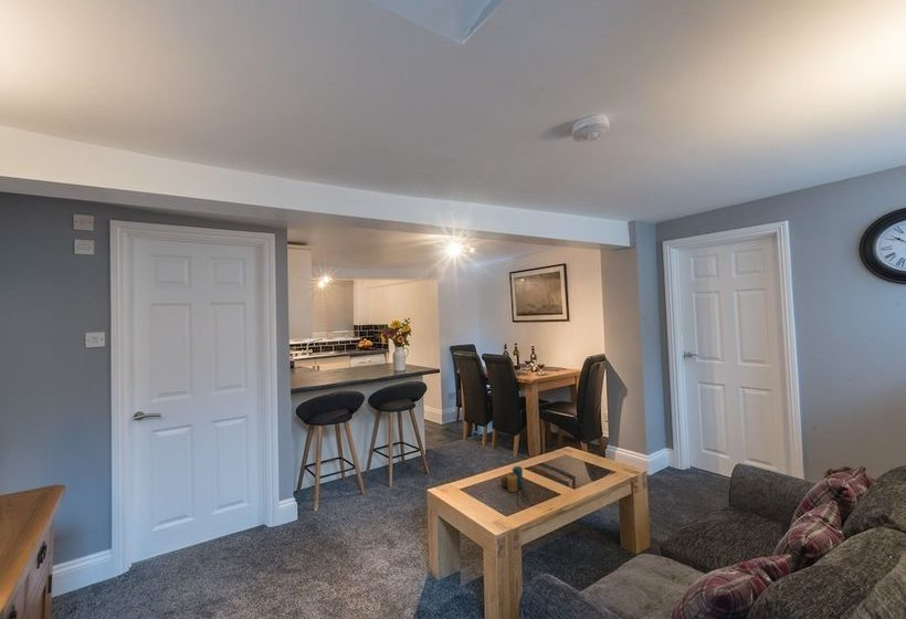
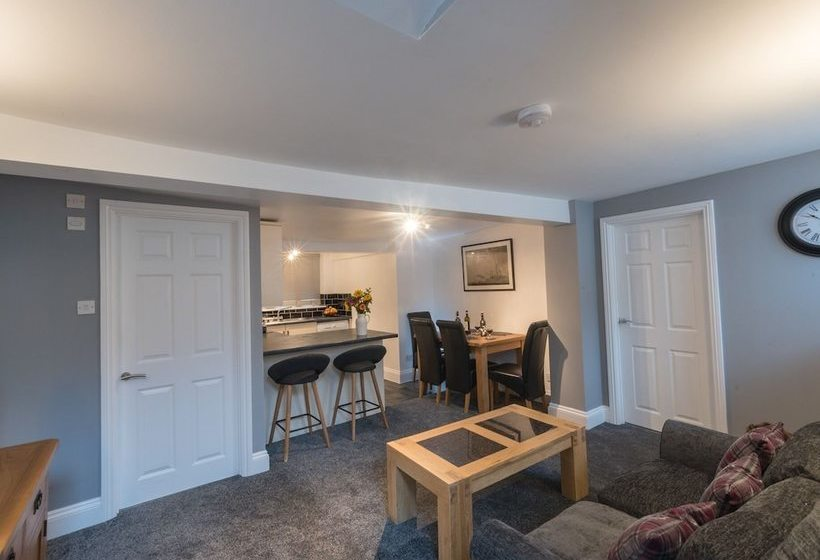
- candle (510, 478)
